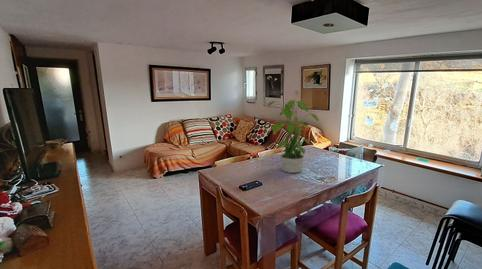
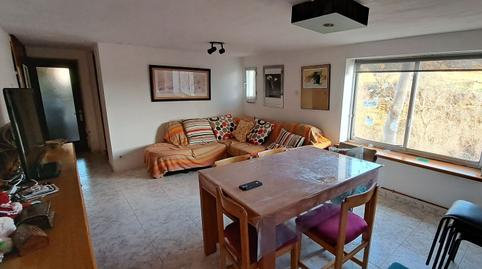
- potted plant (289, 134)
